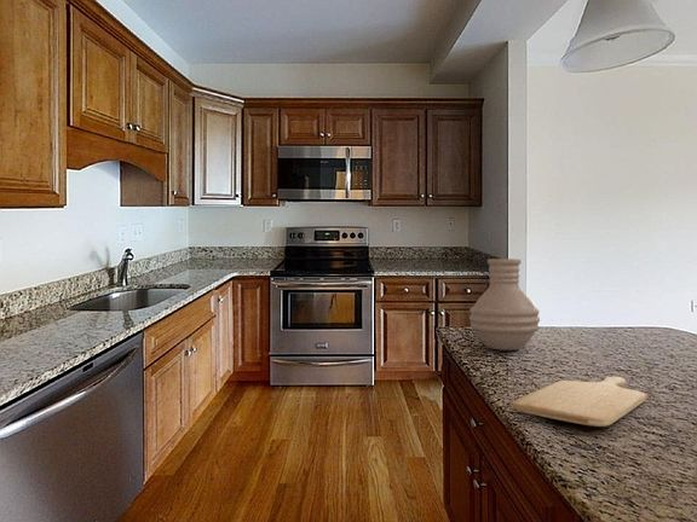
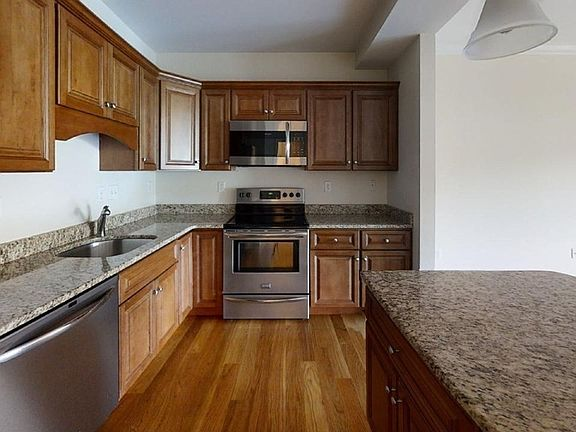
- chopping board (589, 395)
- vase (503, 303)
